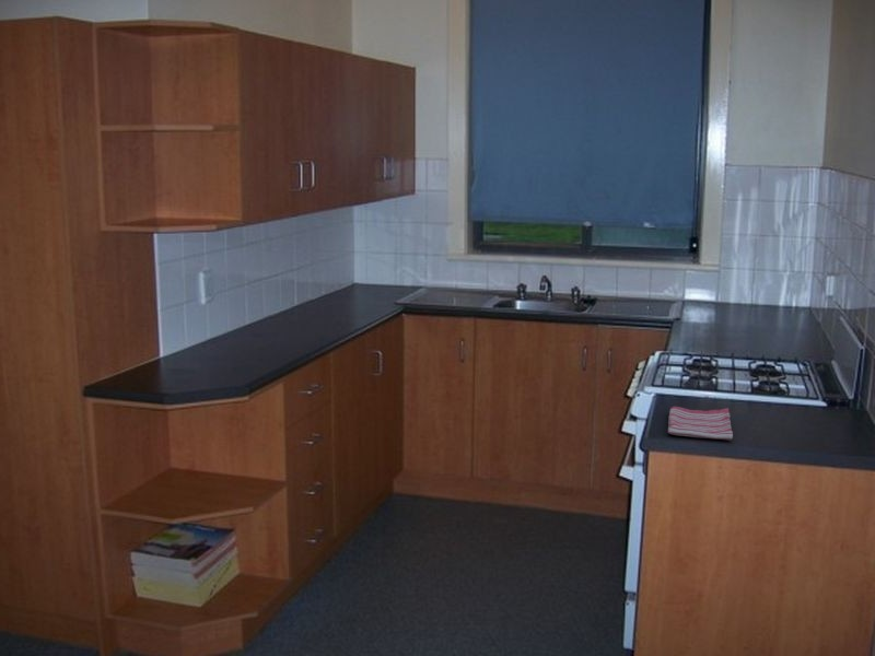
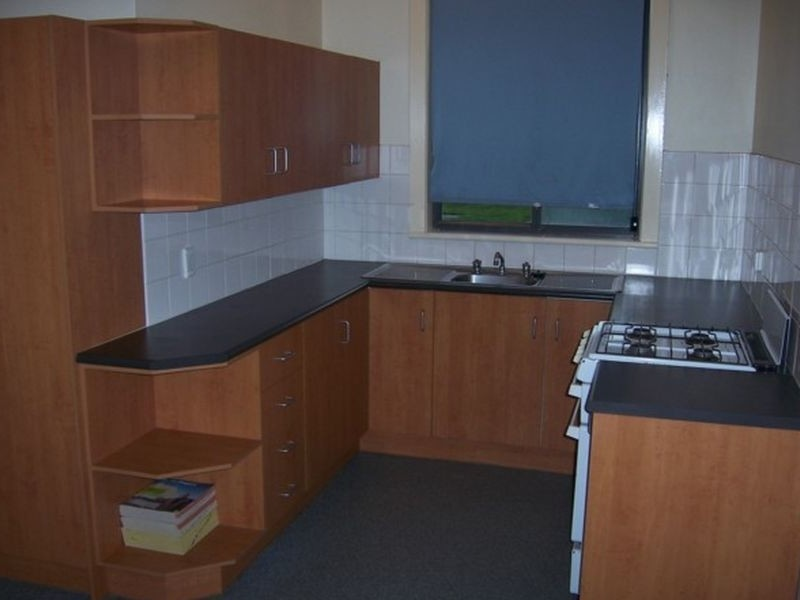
- dish towel (699, 421)
